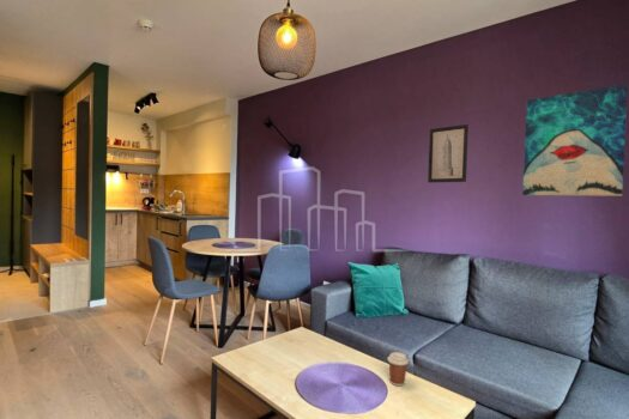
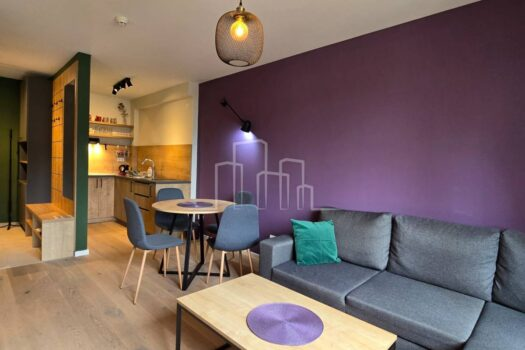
- wall art (570, 144)
- wall art (447, 154)
- coffee cup (397, 369)
